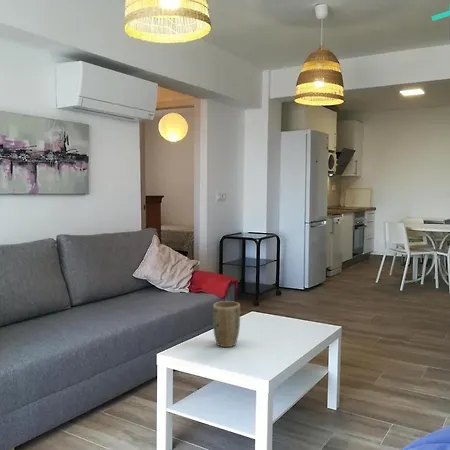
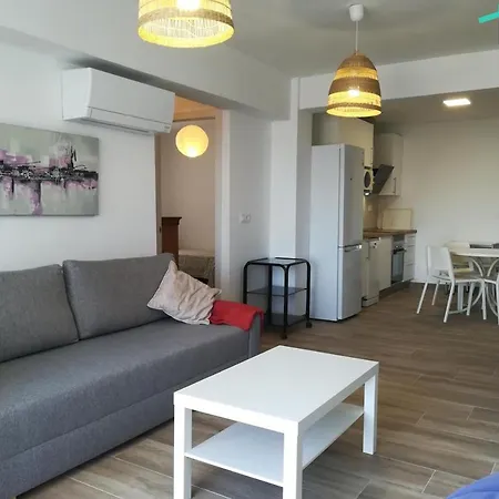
- plant pot (226, 324)
